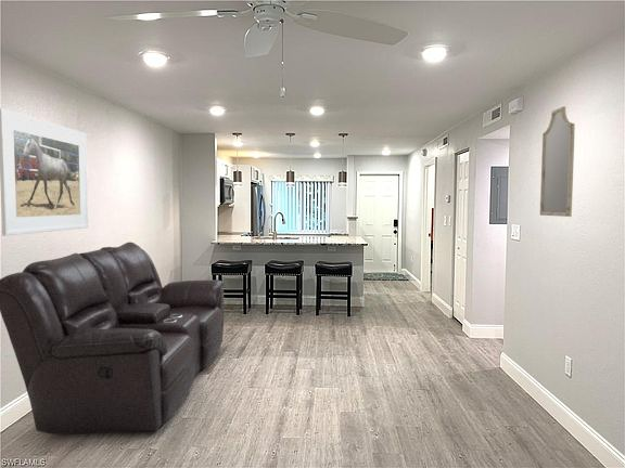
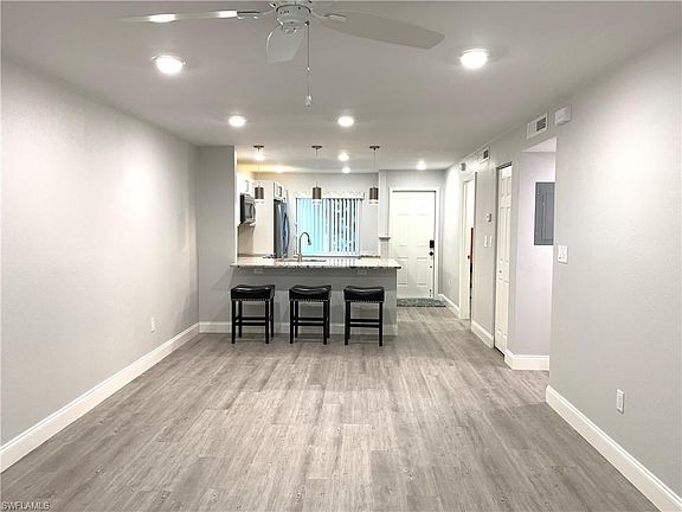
- sofa (140, 315)
- home mirror (556, 162)
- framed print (50, 177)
